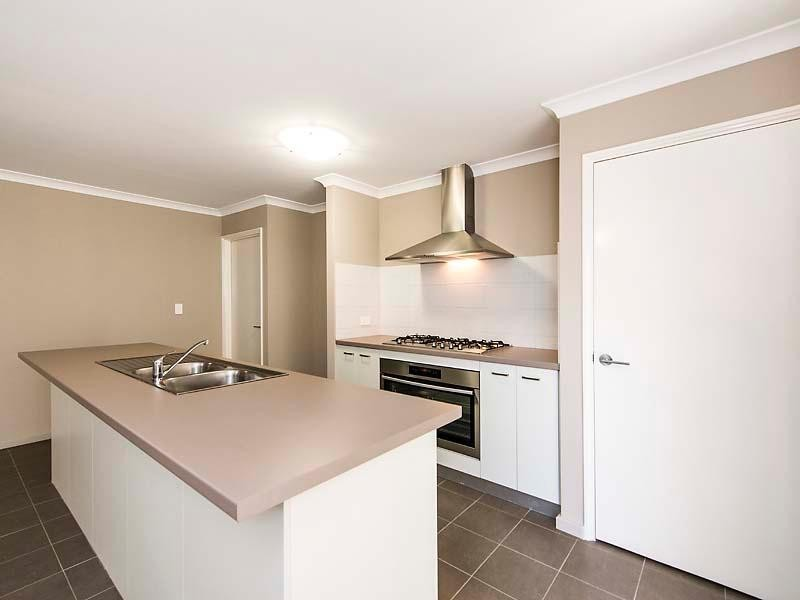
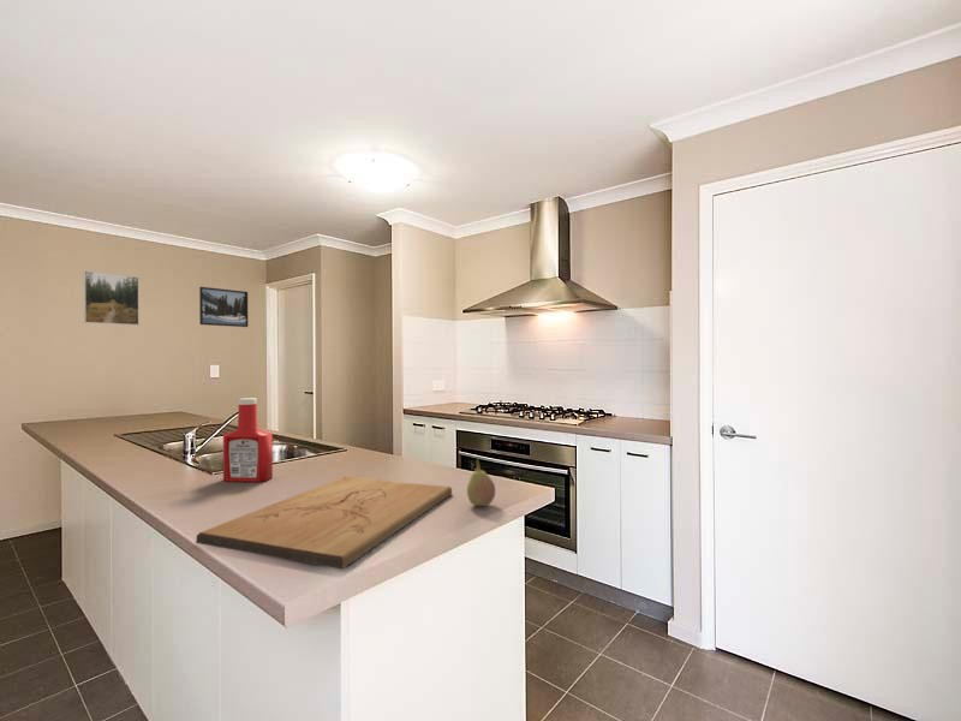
+ cutting board (344, 510)
+ soap bottle (247, 439)
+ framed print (112, 298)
+ fruit (480, 482)
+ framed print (225, 308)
